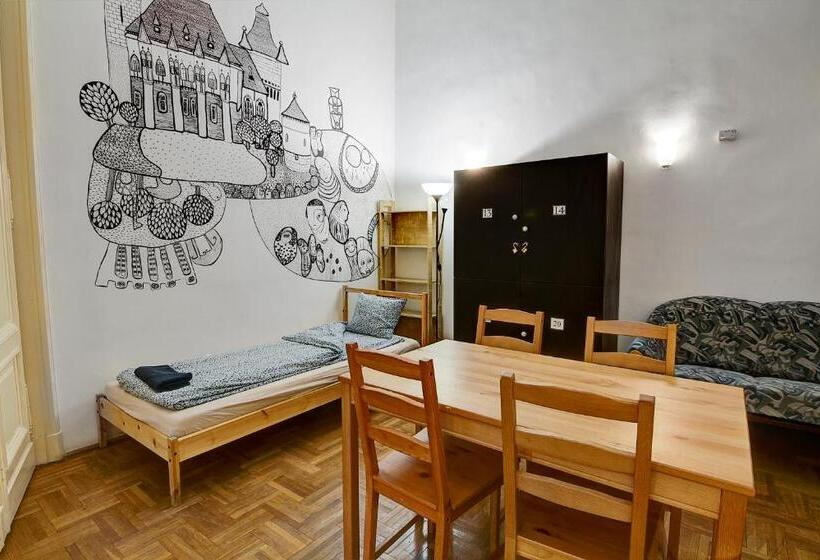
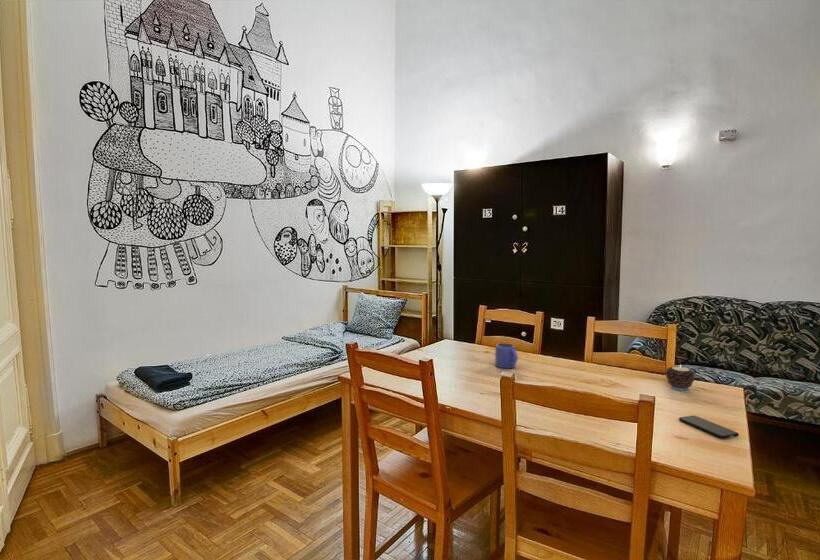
+ mug (507, 356)
+ candle (680, 376)
+ smartphone (707, 426)
